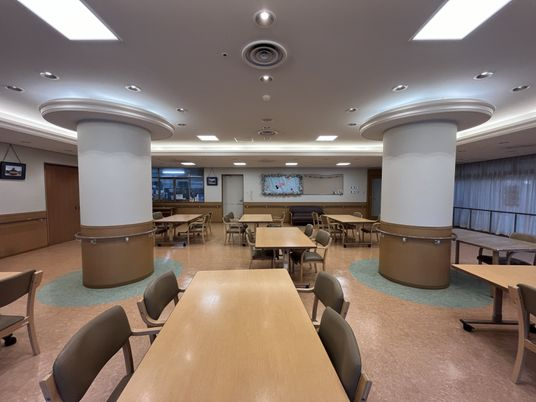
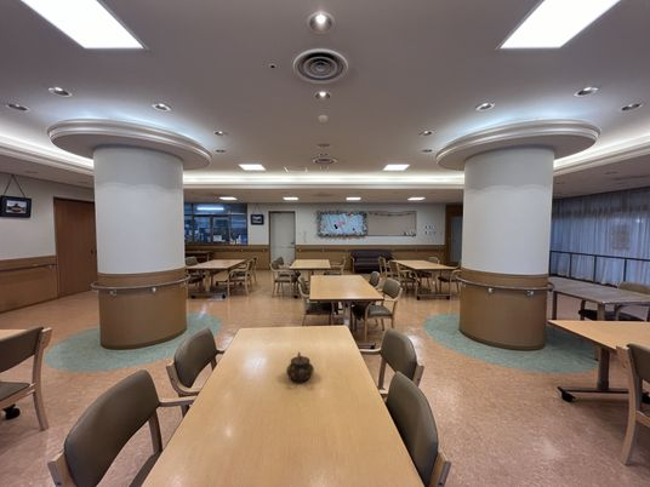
+ teapot (300, 366)
